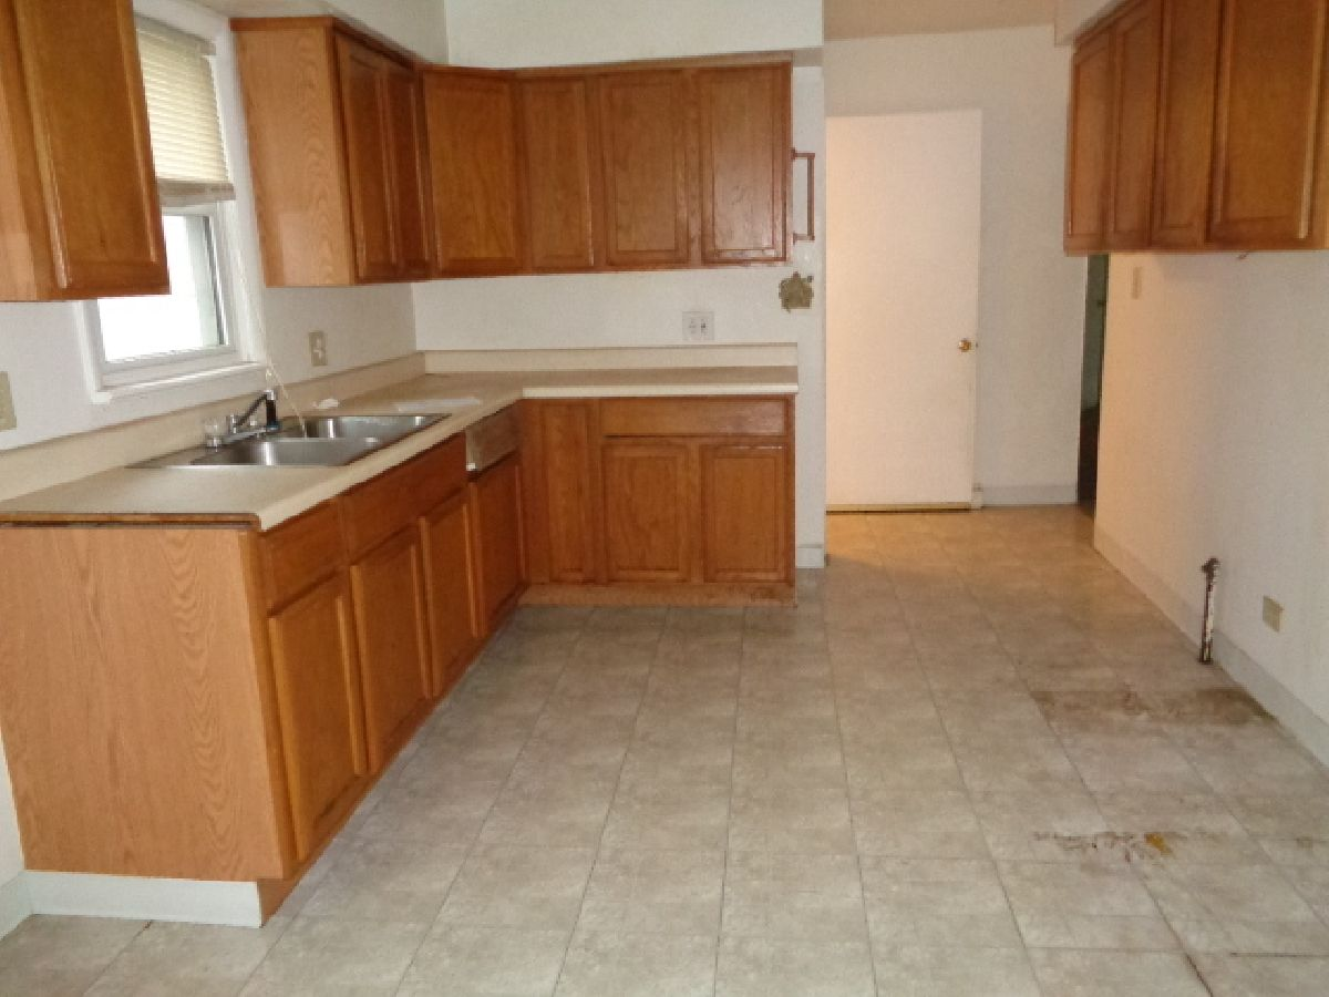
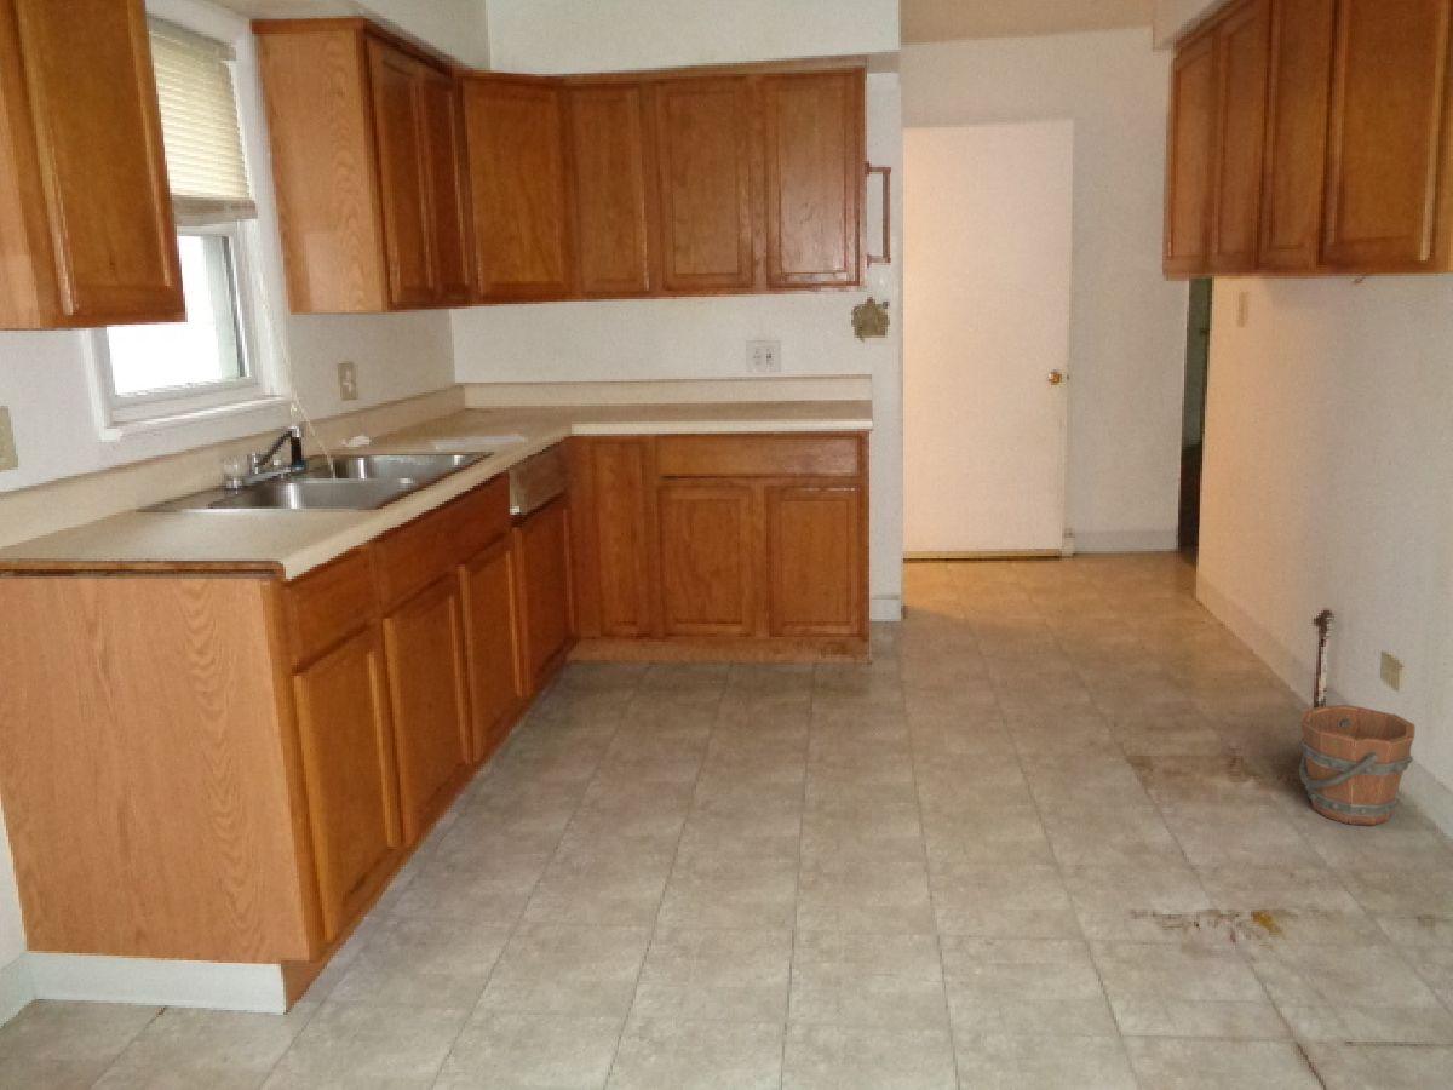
+ bucket (1353, 765)
